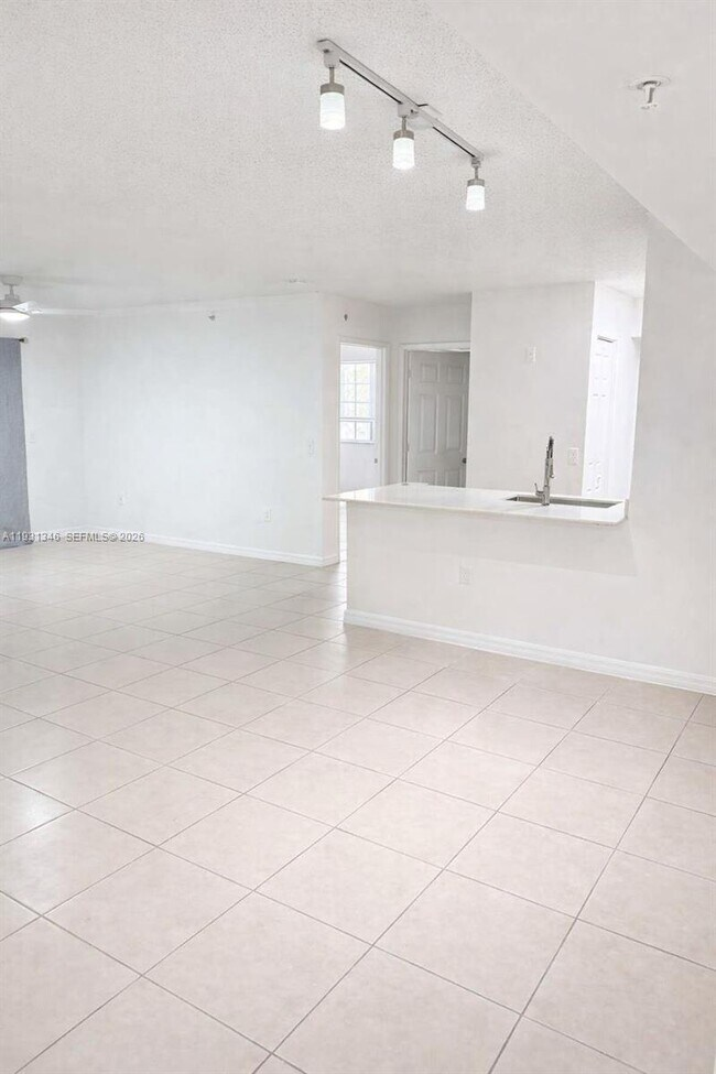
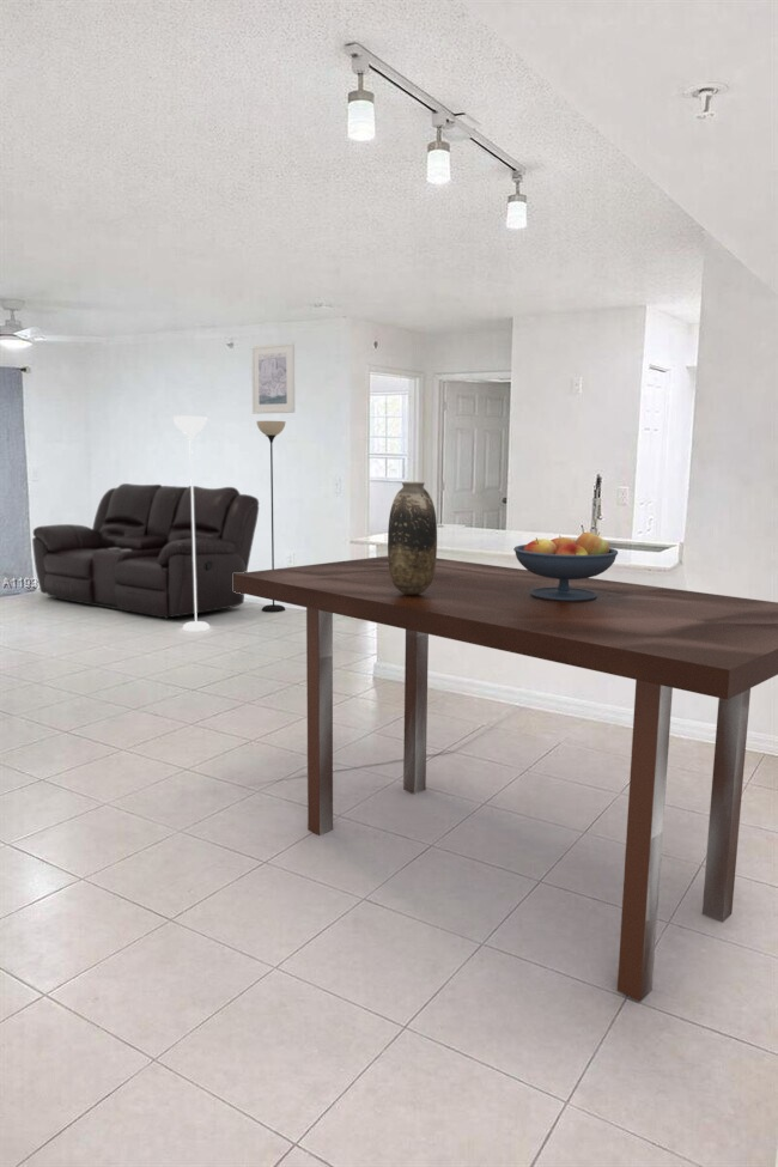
+ dining table (426, 727)
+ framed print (273, 378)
+ floor lamp (272, 521)
+ fruit bowl (564, 563)
+ sofa (144, 543)
+ vase (412, 537)
